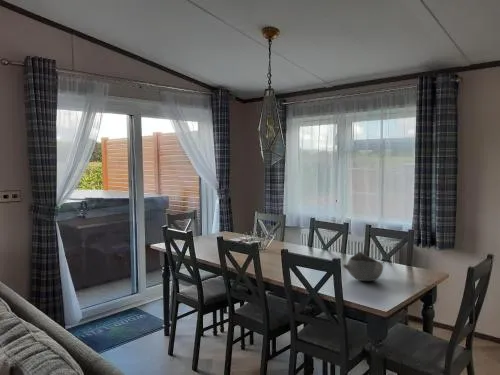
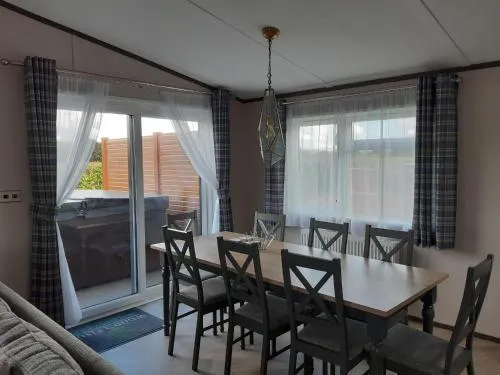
- bowl (362, 267)
